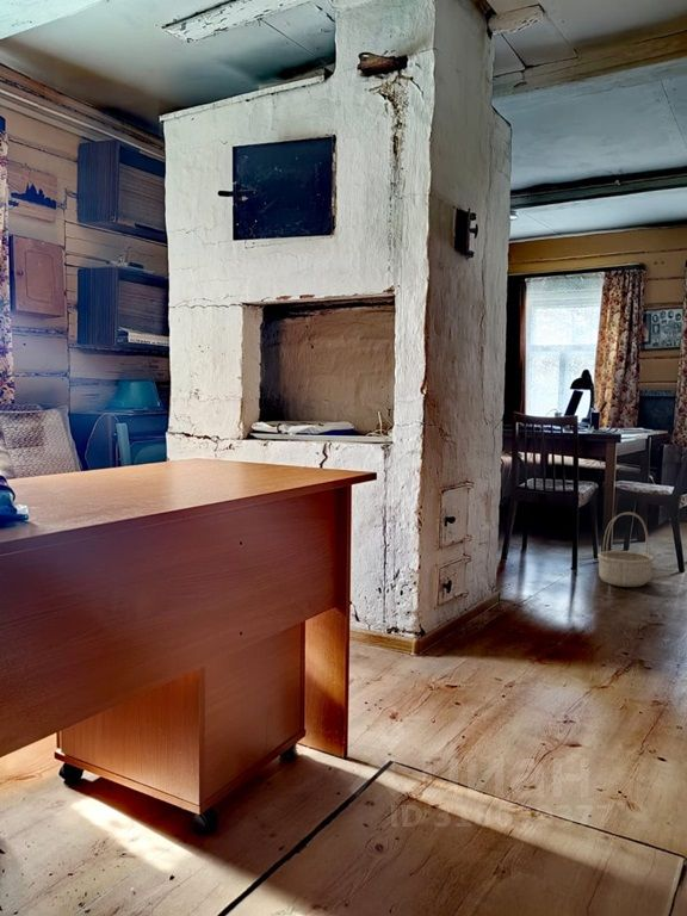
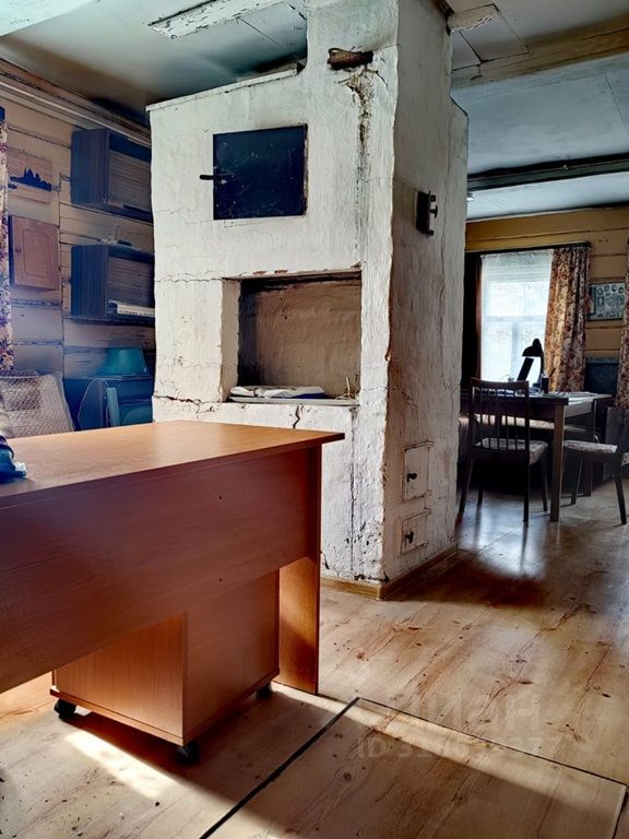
- basket (625, 551)
